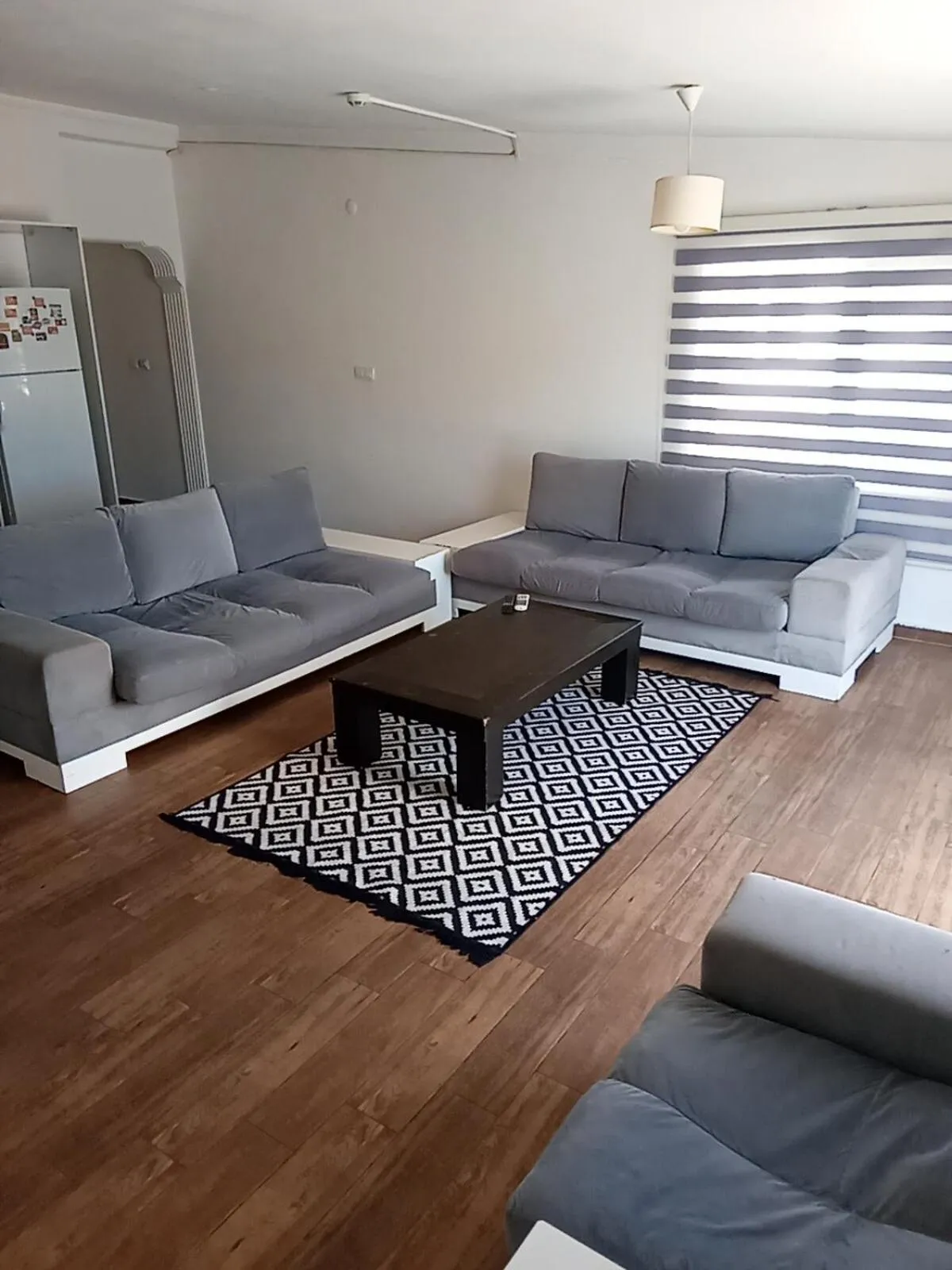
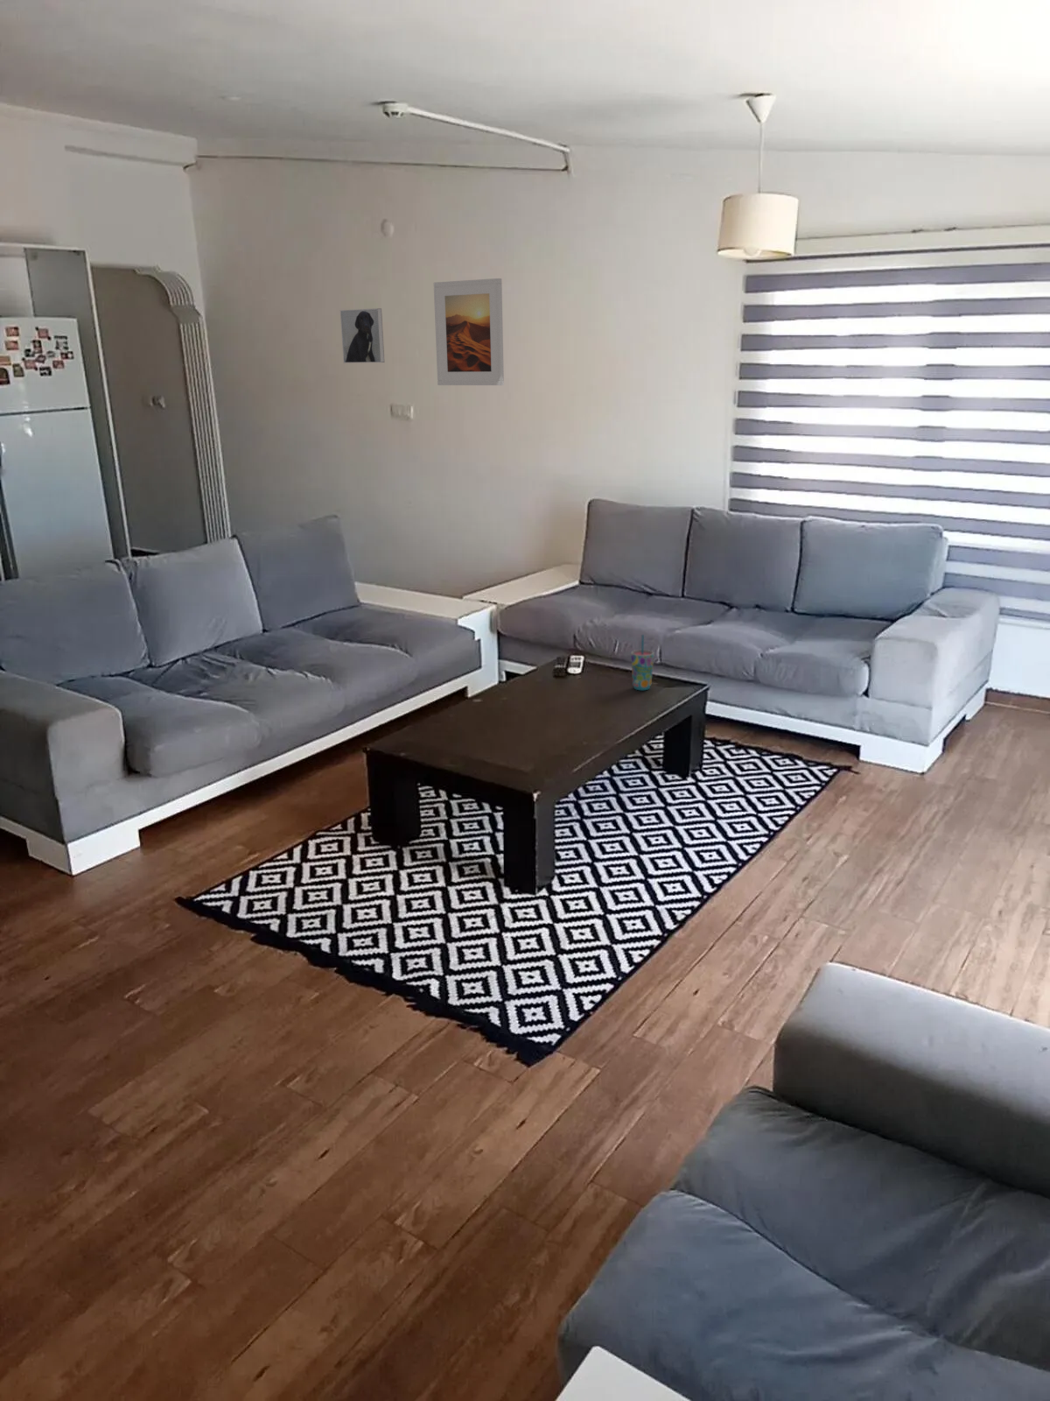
+ cup (642, 661)
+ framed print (362, 336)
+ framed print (468, 333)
